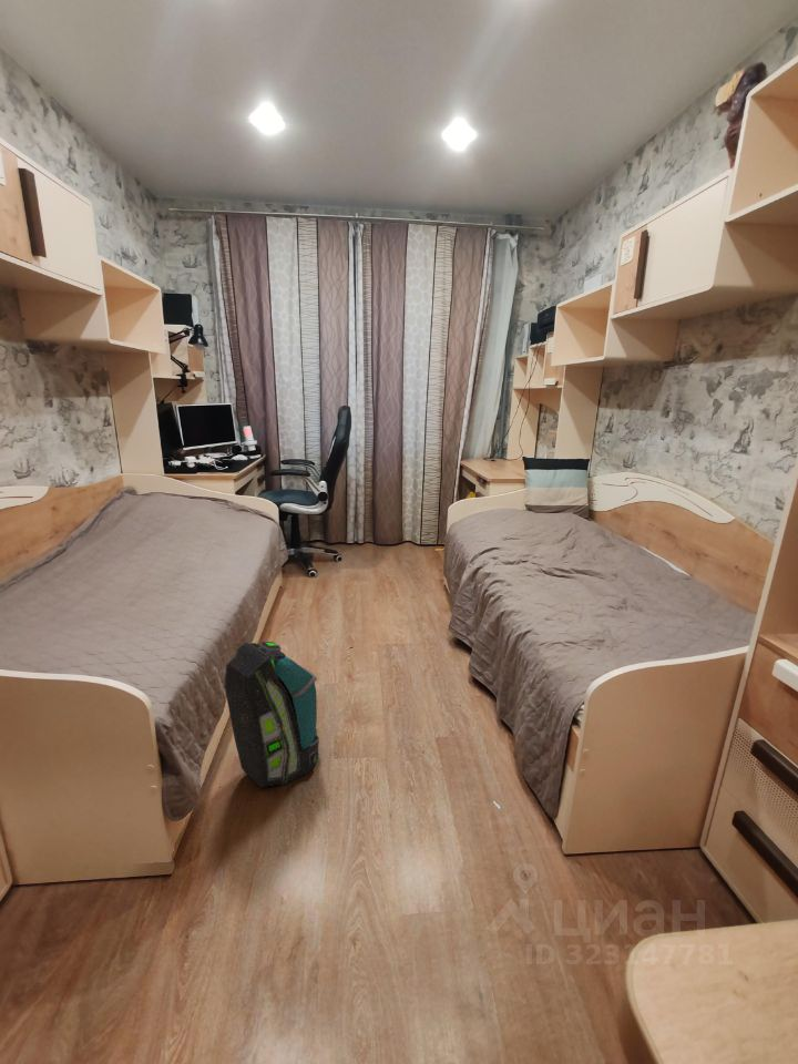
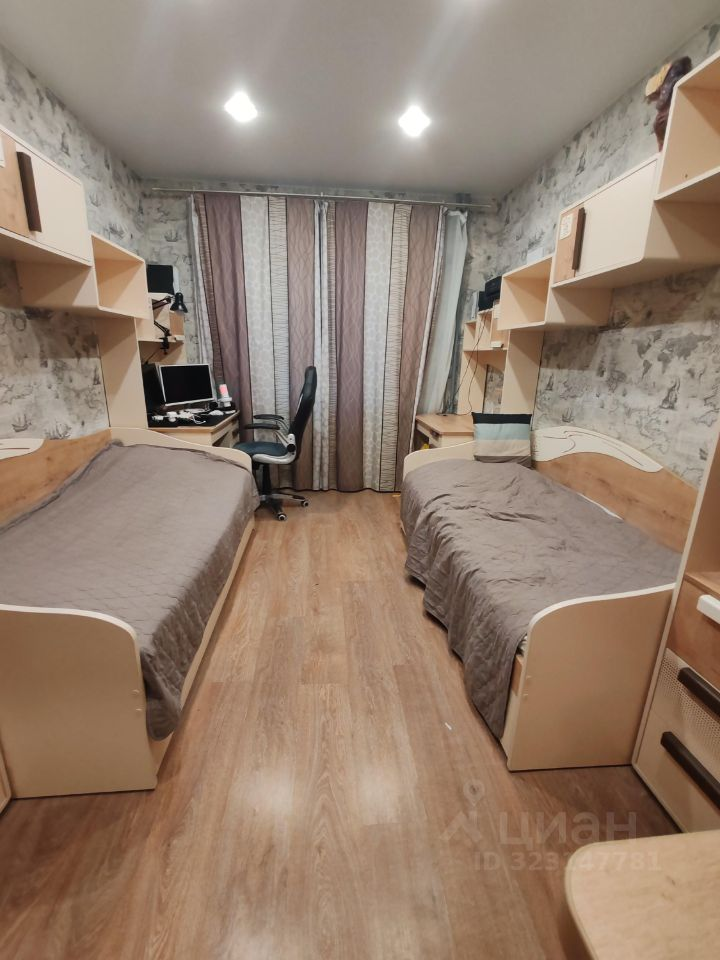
- backpack (273, 707)
